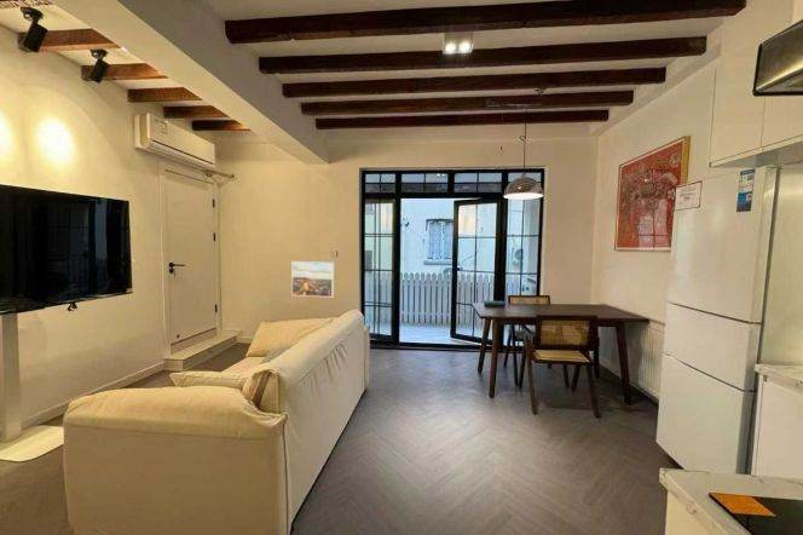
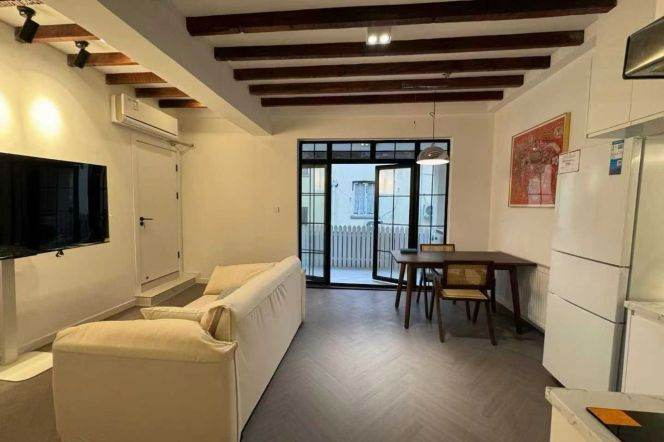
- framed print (312, 278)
